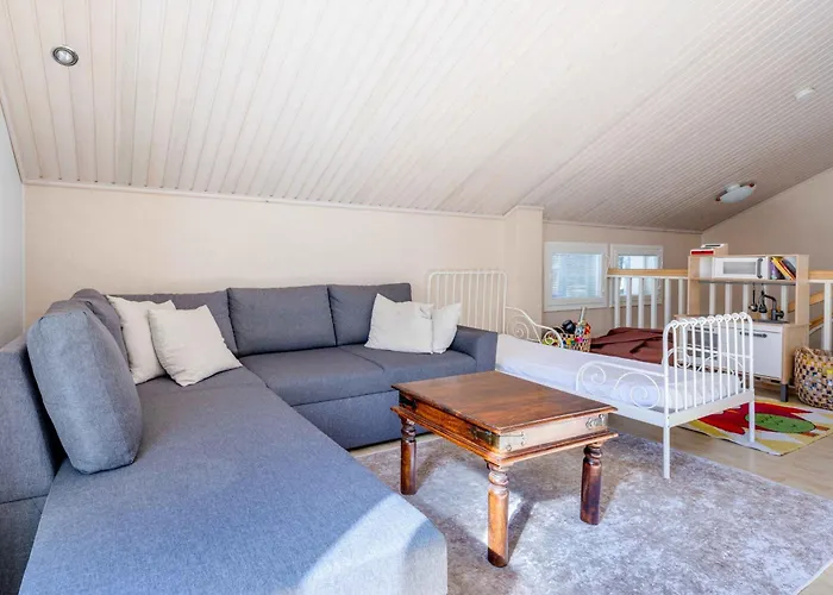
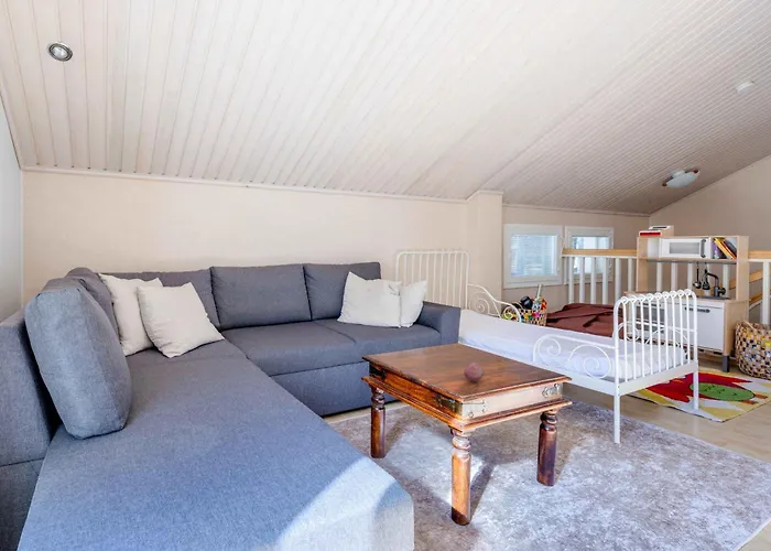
+ fruit (474, 371)
